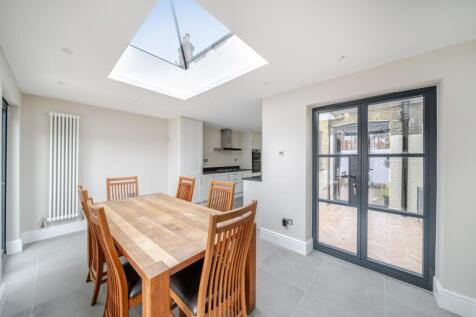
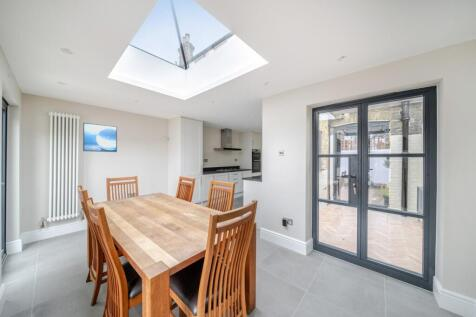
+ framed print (101, 138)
